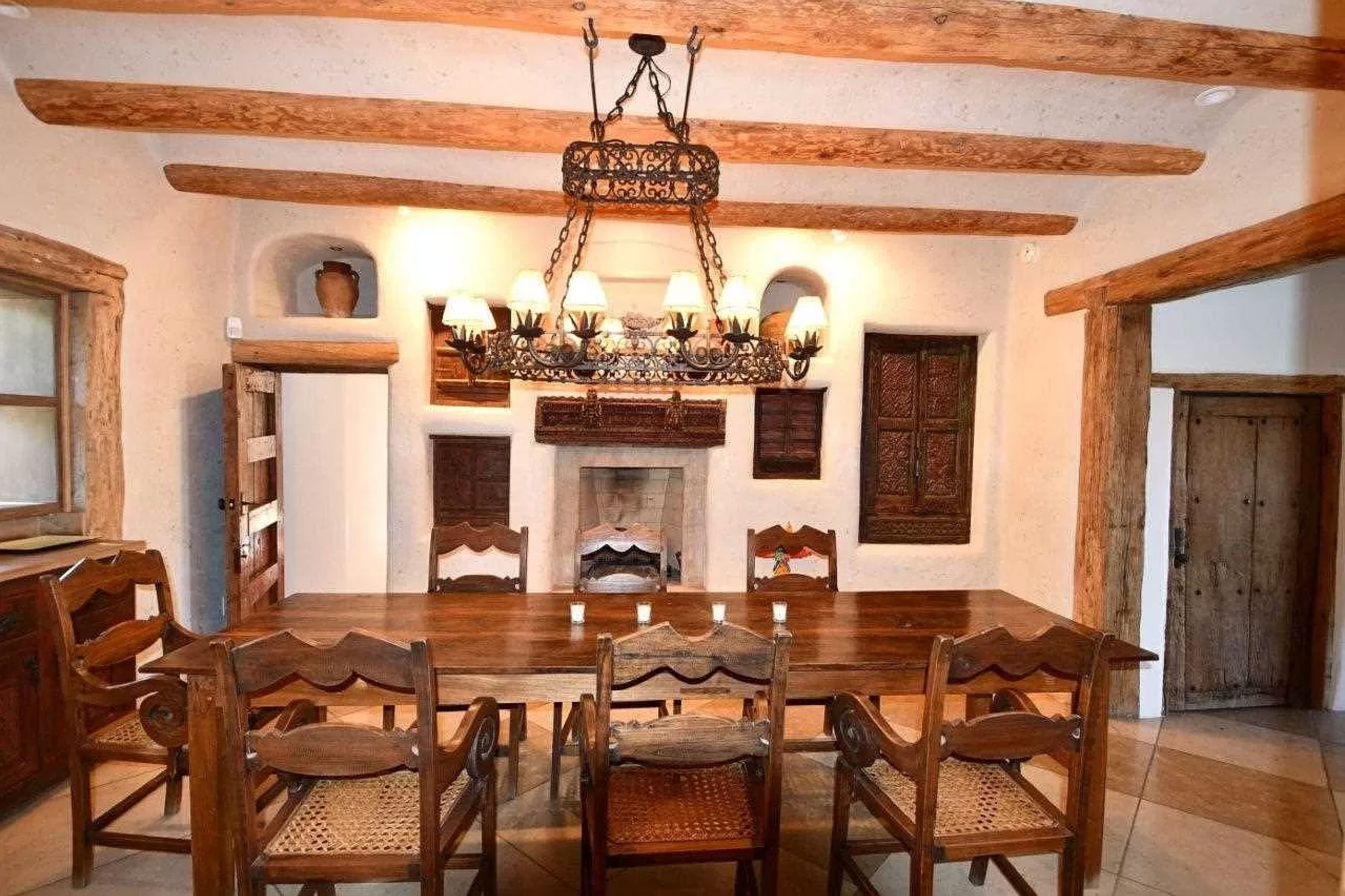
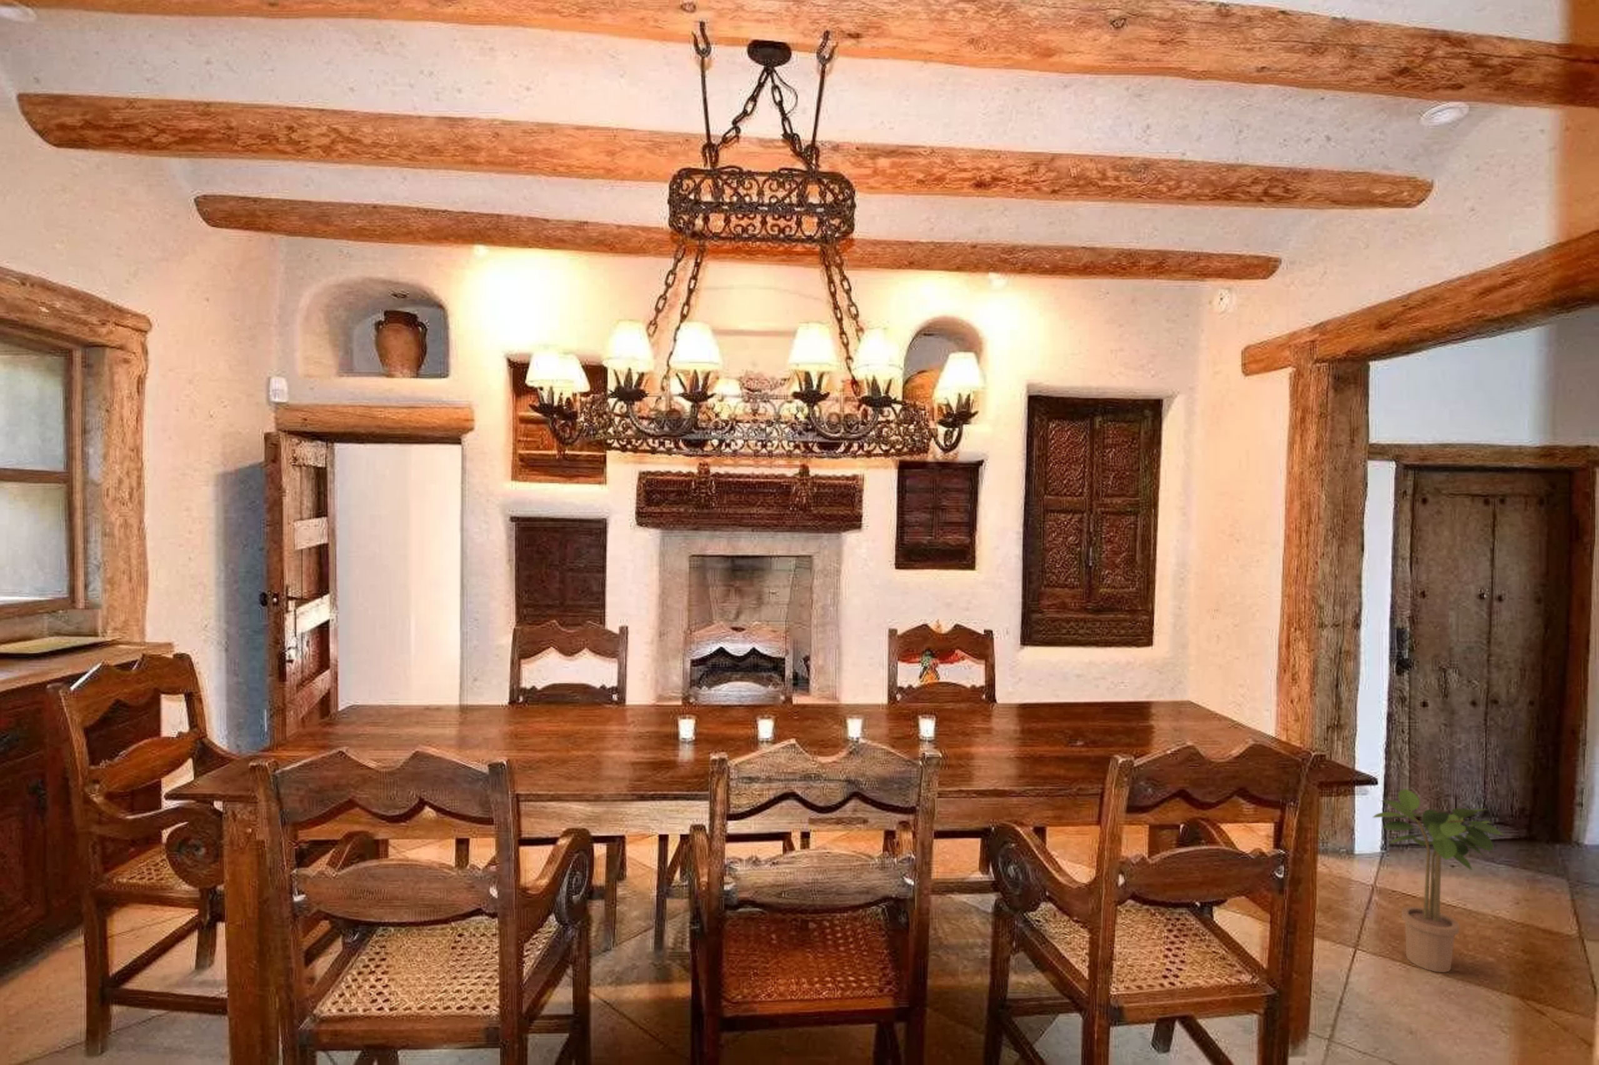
+ potted plant (1440, 878)
